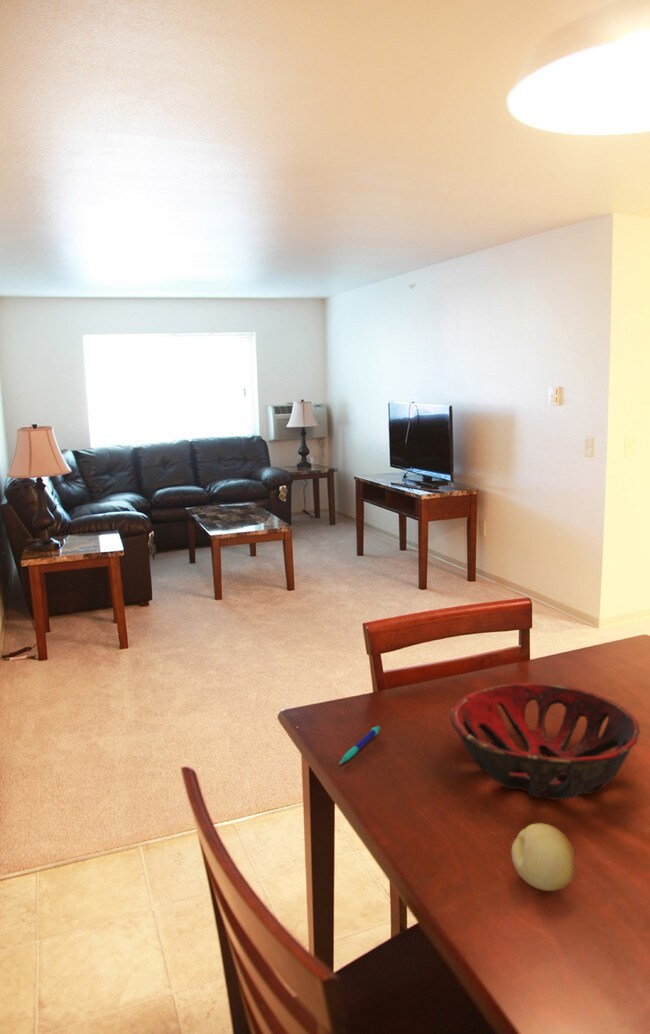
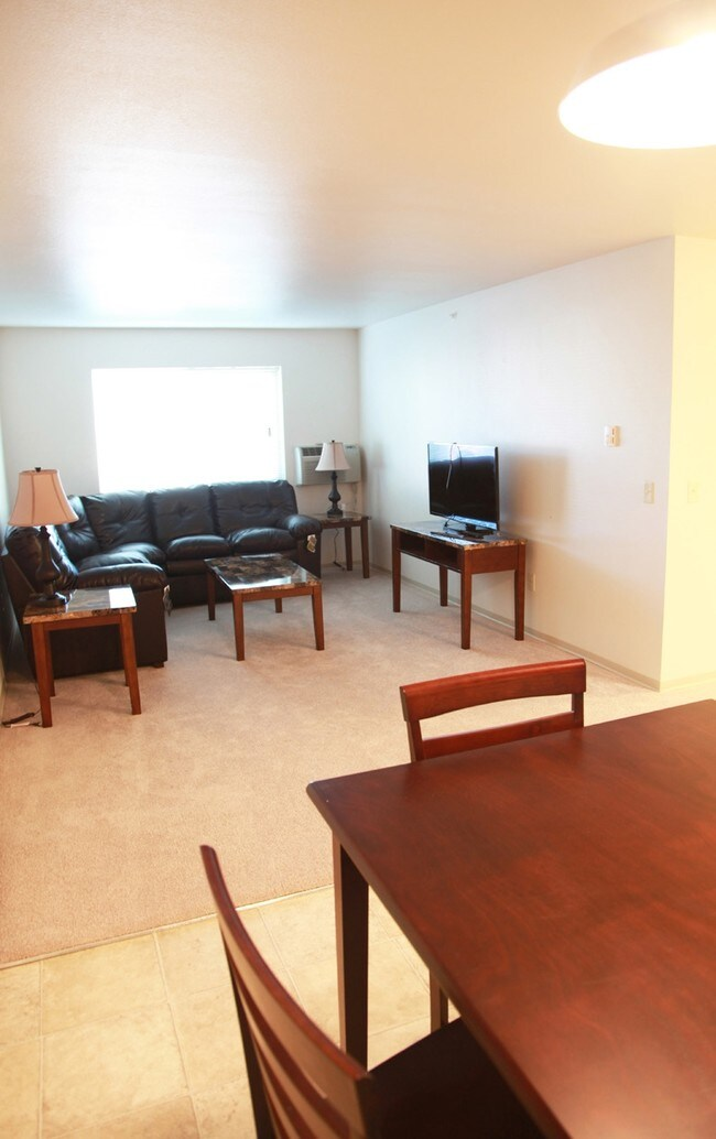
- pen (359, 744)
- decorative bowl (541, 742)
- fruit (543, 857)
